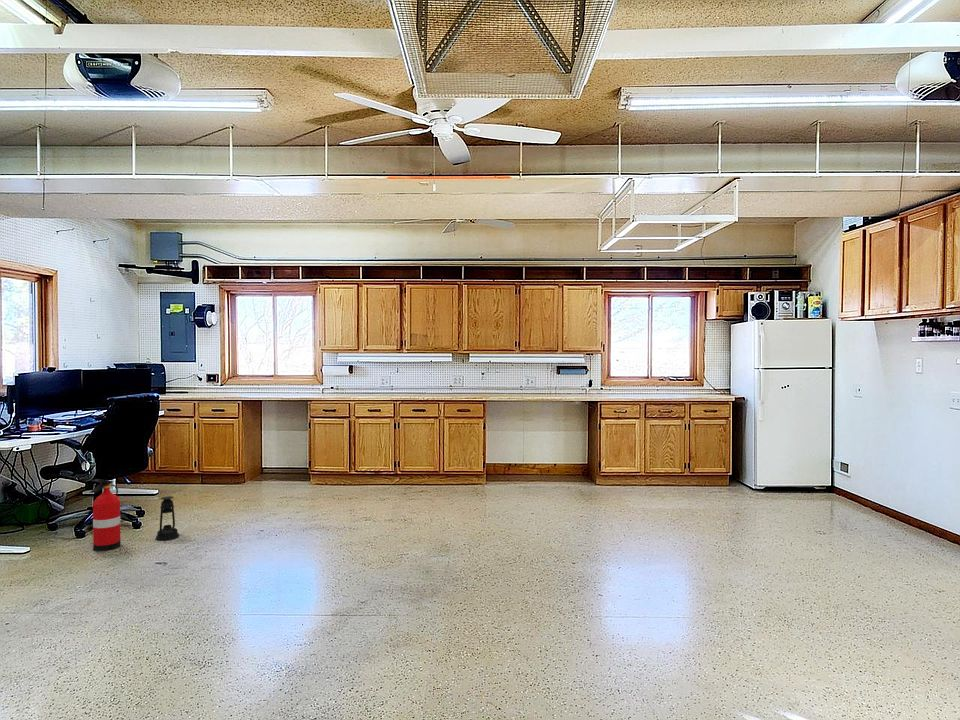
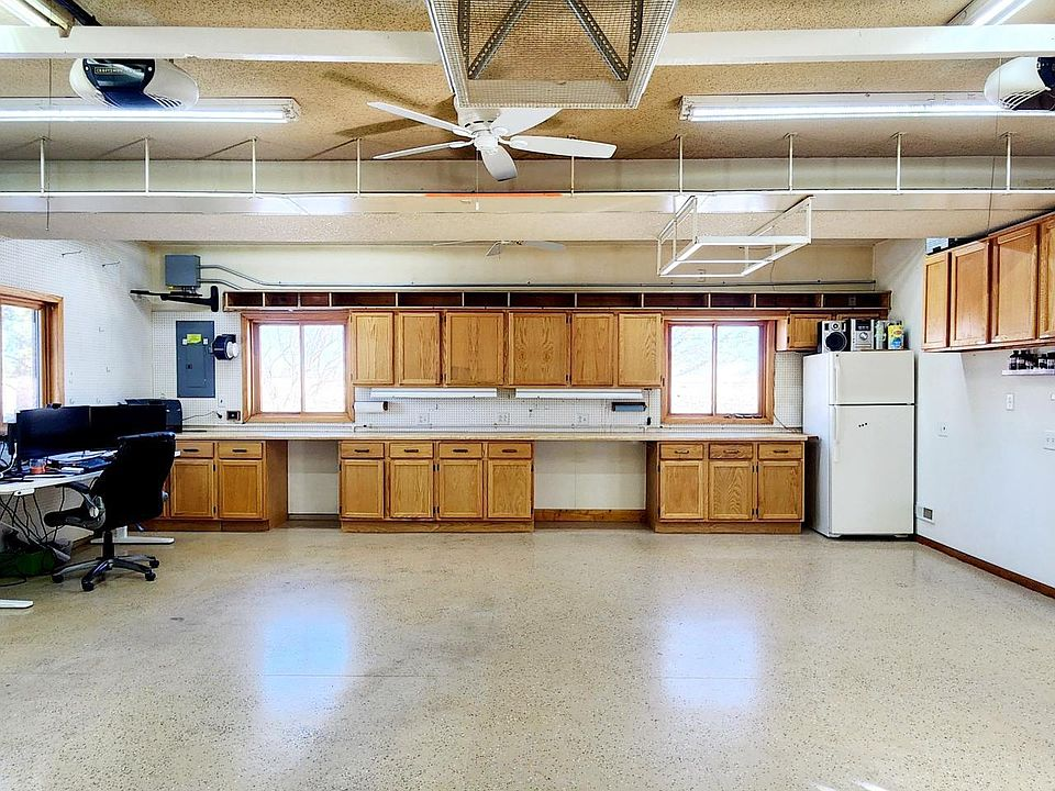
- lantern (167, 512)
- fire extinguisher (106, 512)
